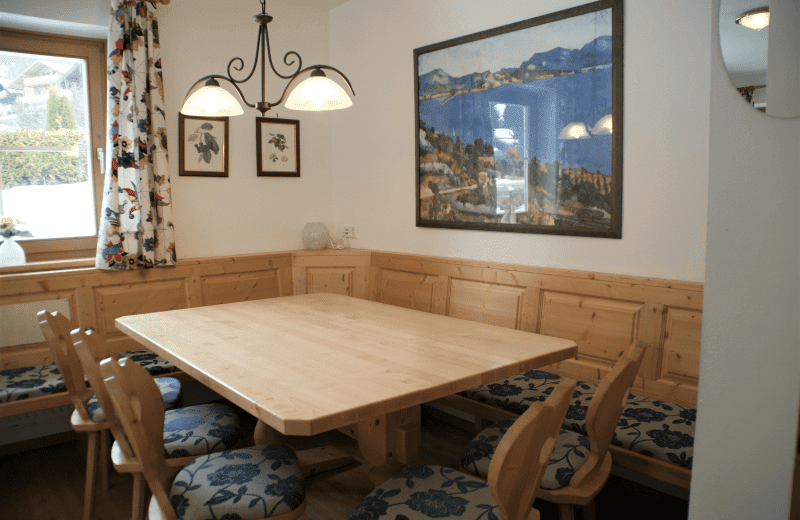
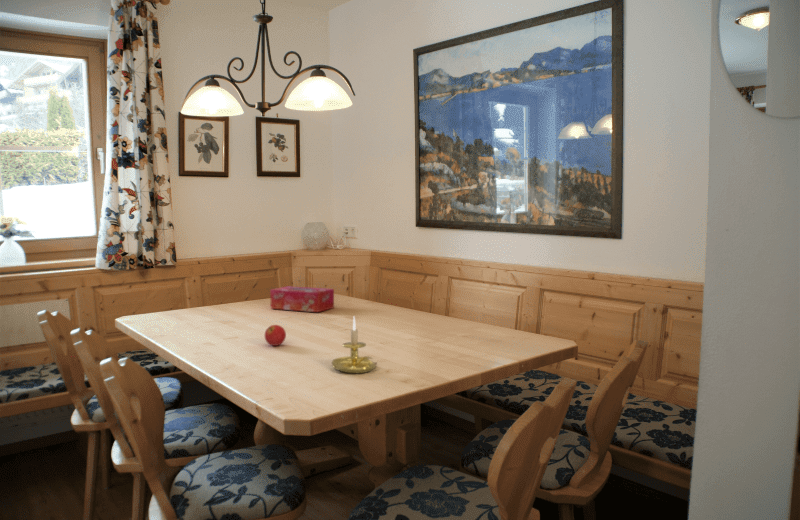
+ fruit (275, 335)
+ tissue box (302, 298)
+ candle holder (356, 342)
